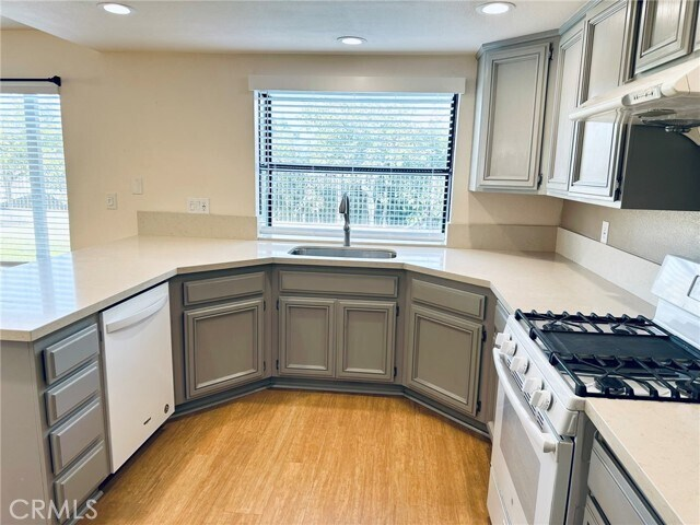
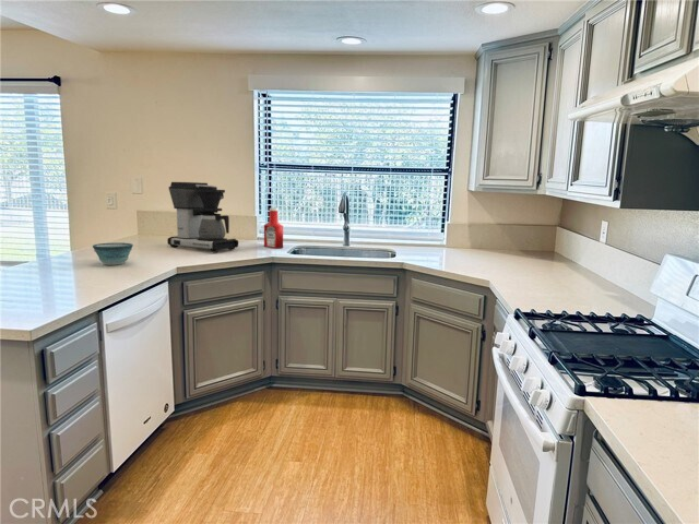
+ bowl (114, 253)
+ coffee maker (202, 215)
+ soap bottle (273, 227)
